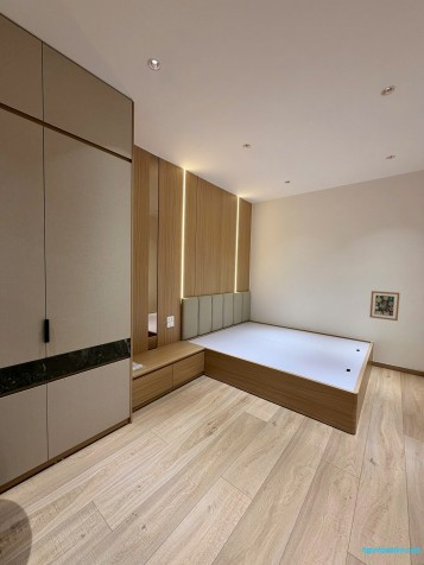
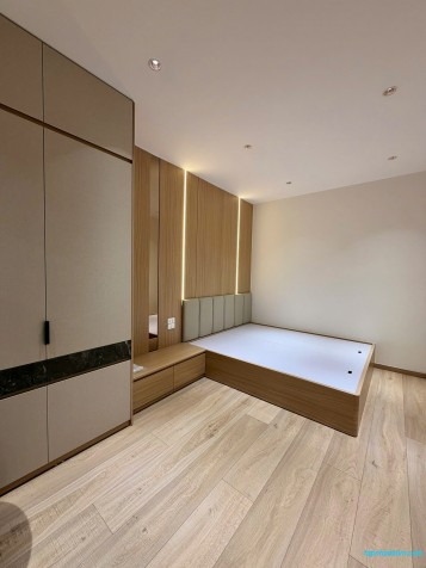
- wall art (384, 305)
